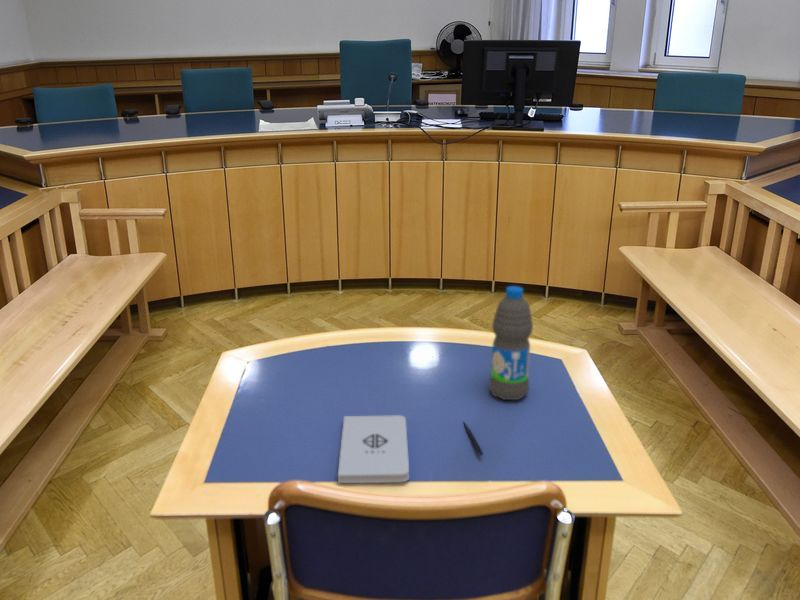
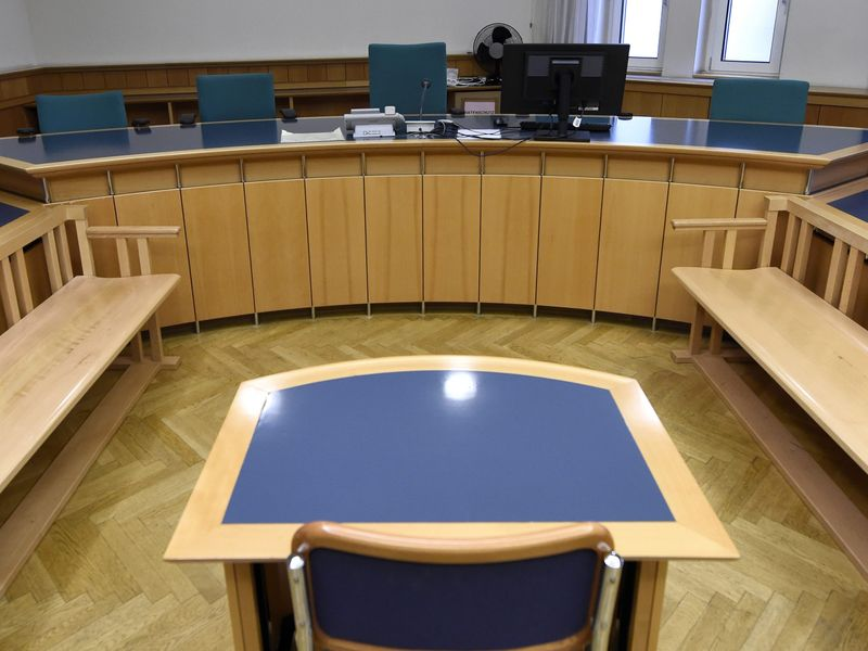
- notepad (374, 446)
- water bottle (511, 342)
- pen (472, 436)
